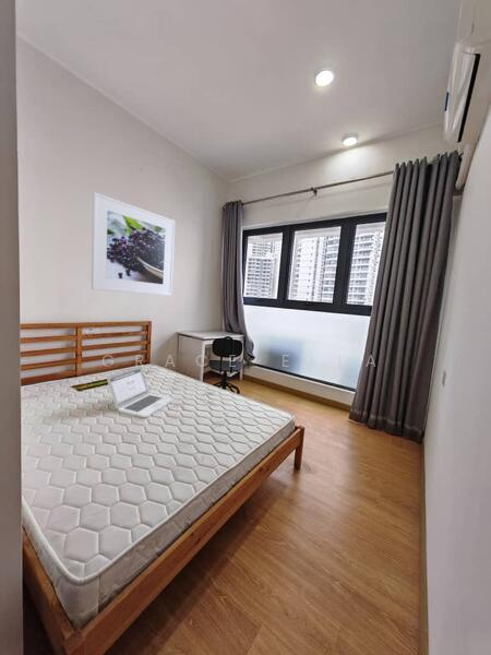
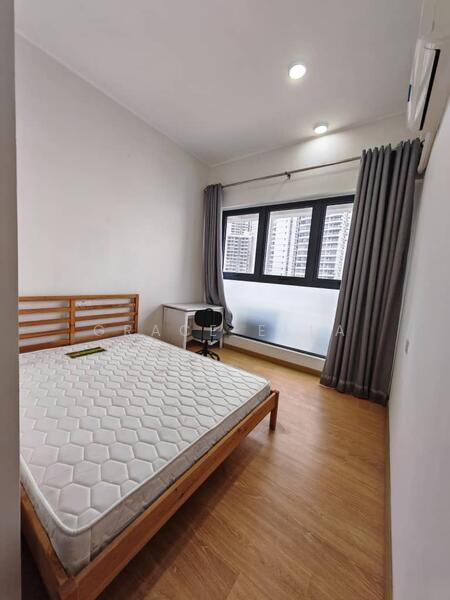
- laptop (142, 389)
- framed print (137, 251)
